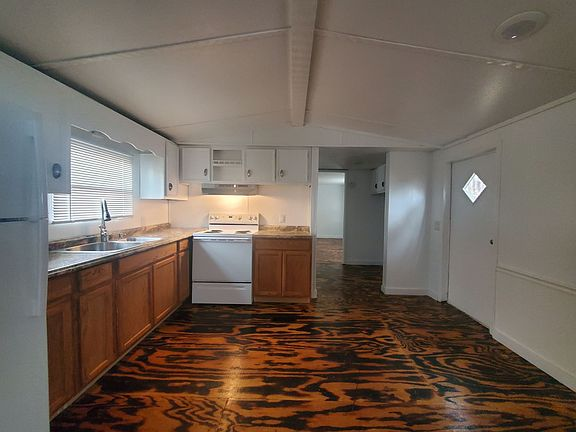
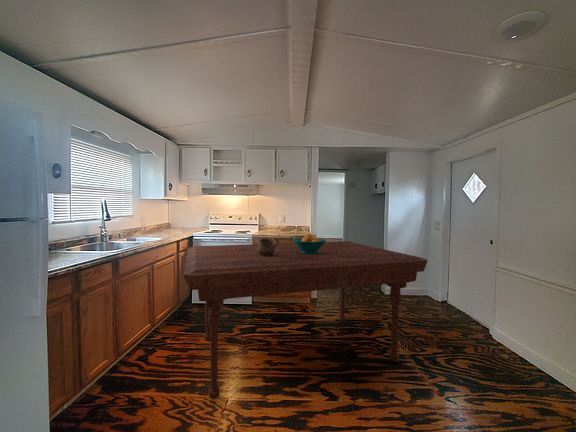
+ fruit bowl (309, 243)
+ pottery (267, 246)
+ dining table (295, 292)
